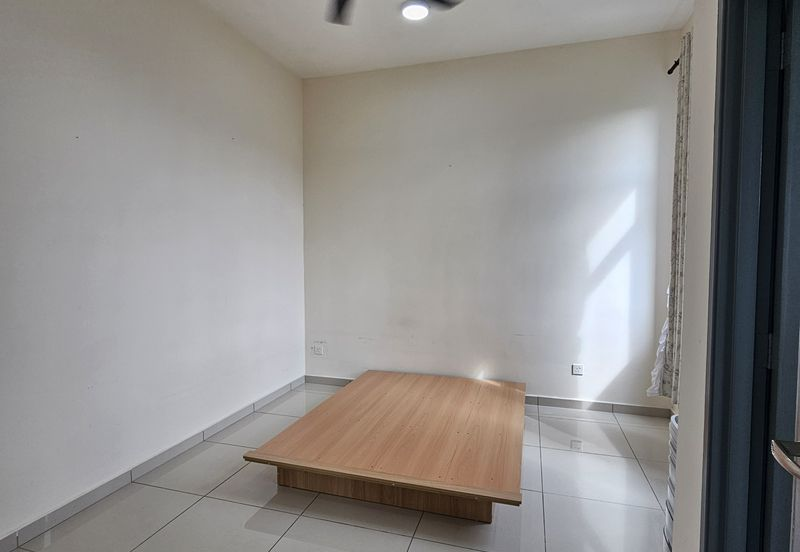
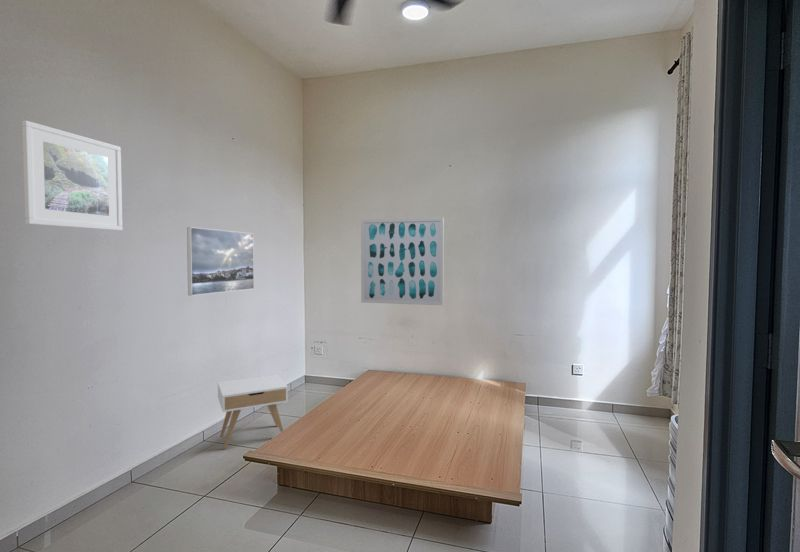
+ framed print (223, 261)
+ nightstand (252, 407)
+ wall art (401, 261)
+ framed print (77, 181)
